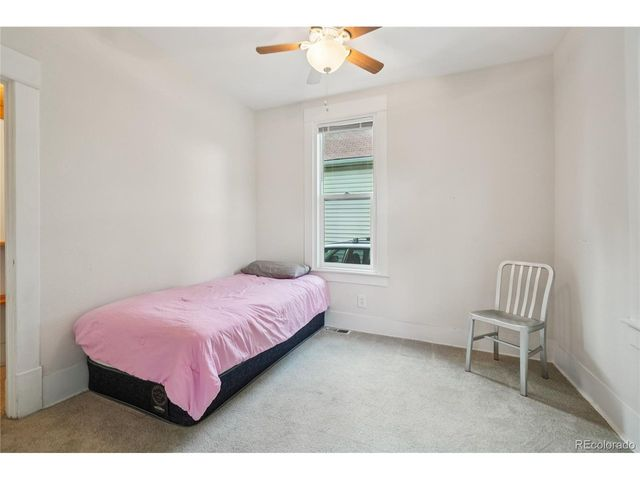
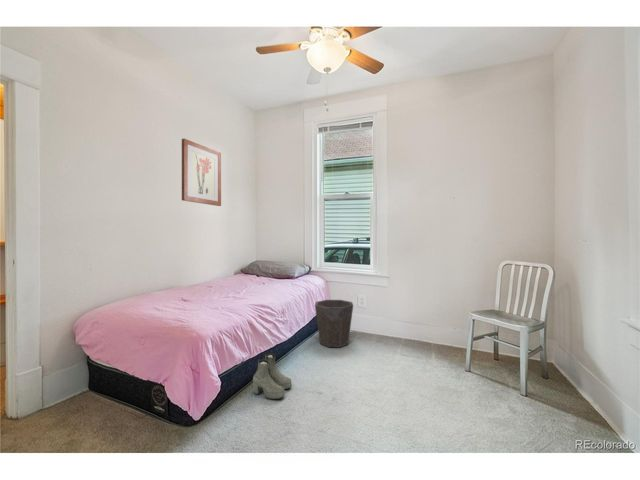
+ wall art (202, 174)
+ waste bin (334, 322)
+ boots (272, 374)
